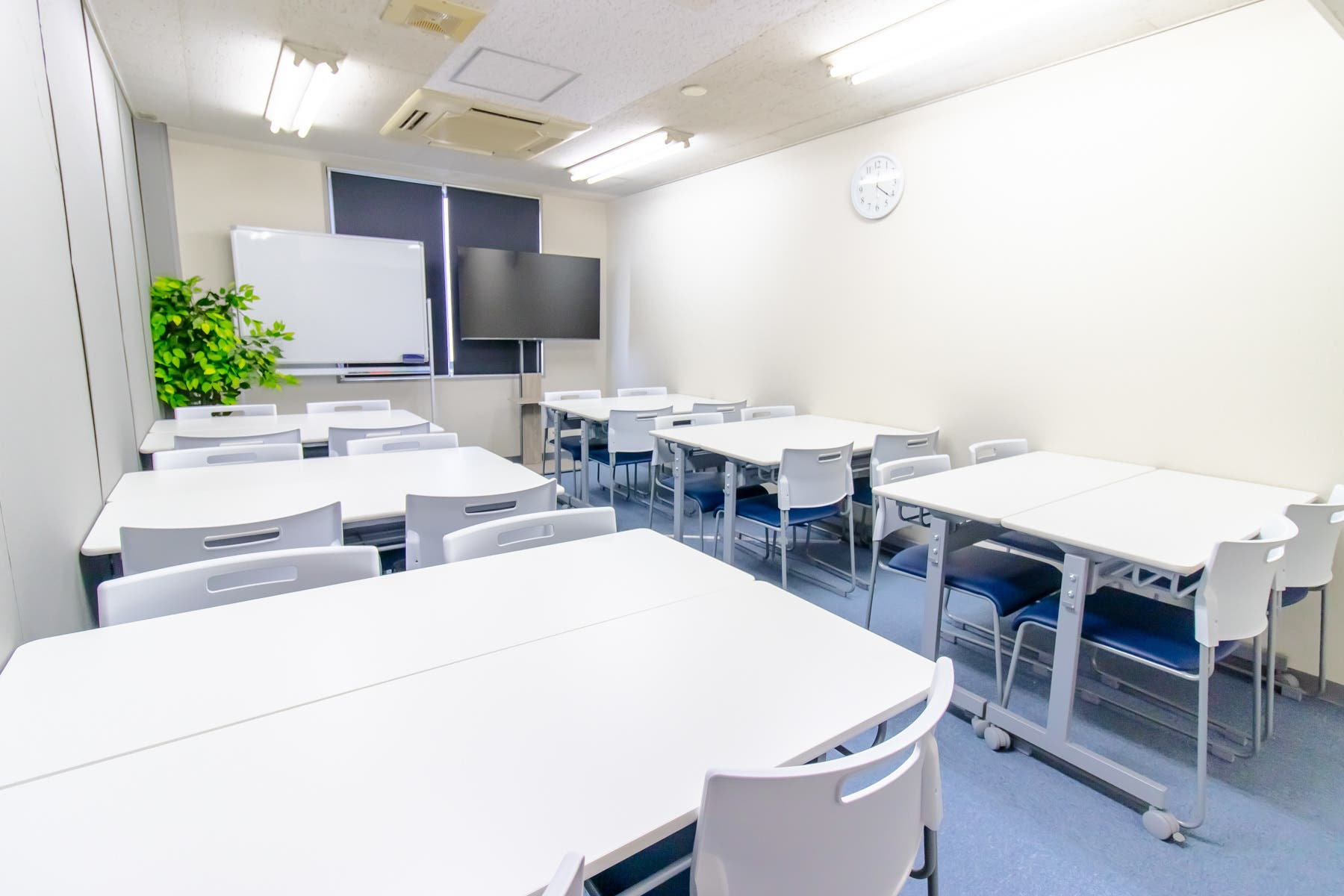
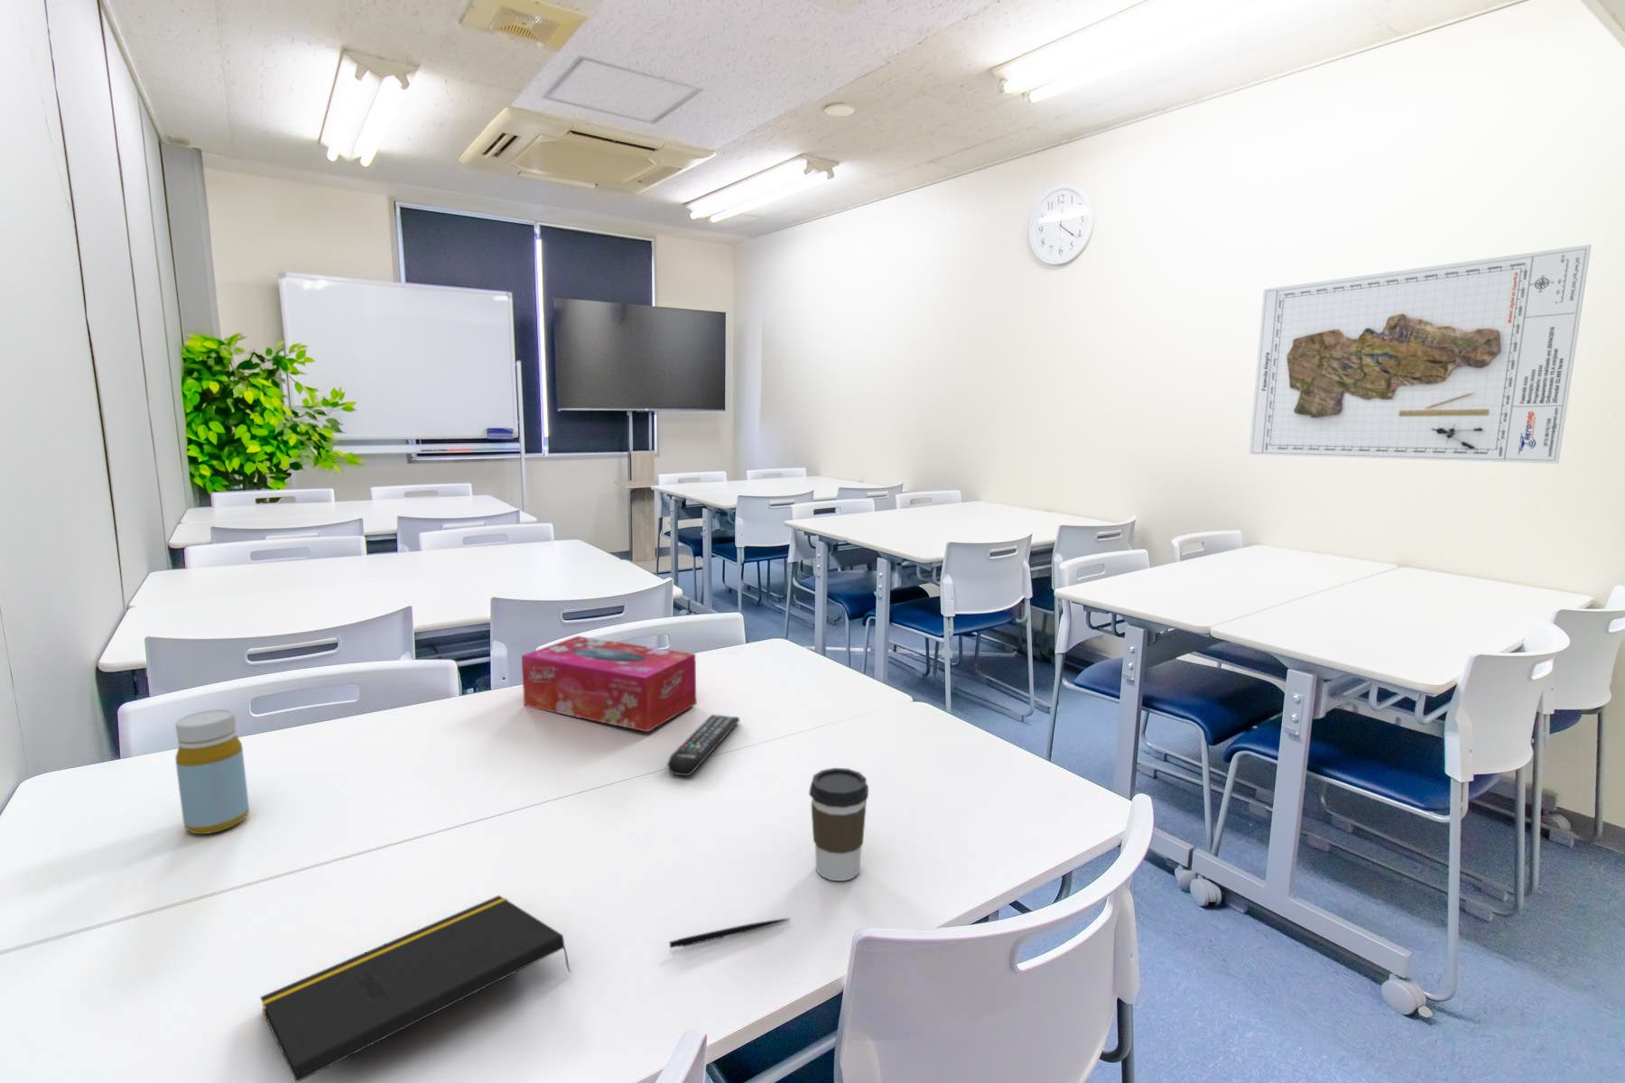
+ notepad (416, 972)
+ remote control (706, 741)
+ pen (733, 931)
+ tissue box (609, 679)
+ coffee cup (839, 824)
+ map (1392, 365)
+ bottle (212, 770)
